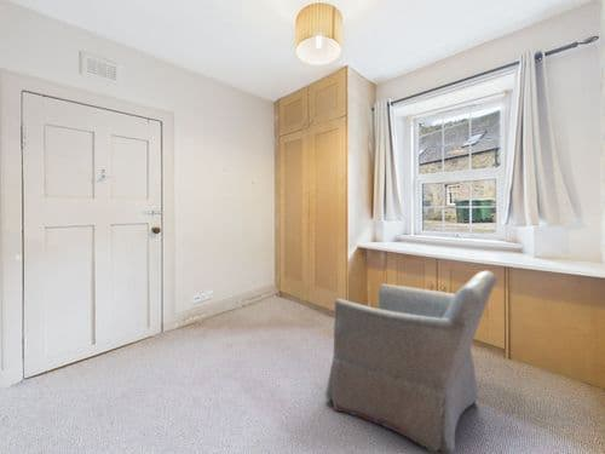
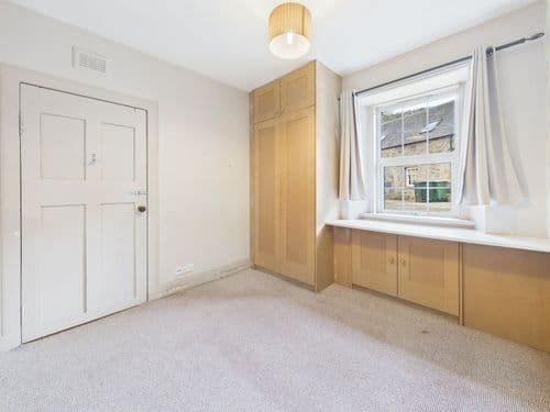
- armchair (409, 334)
